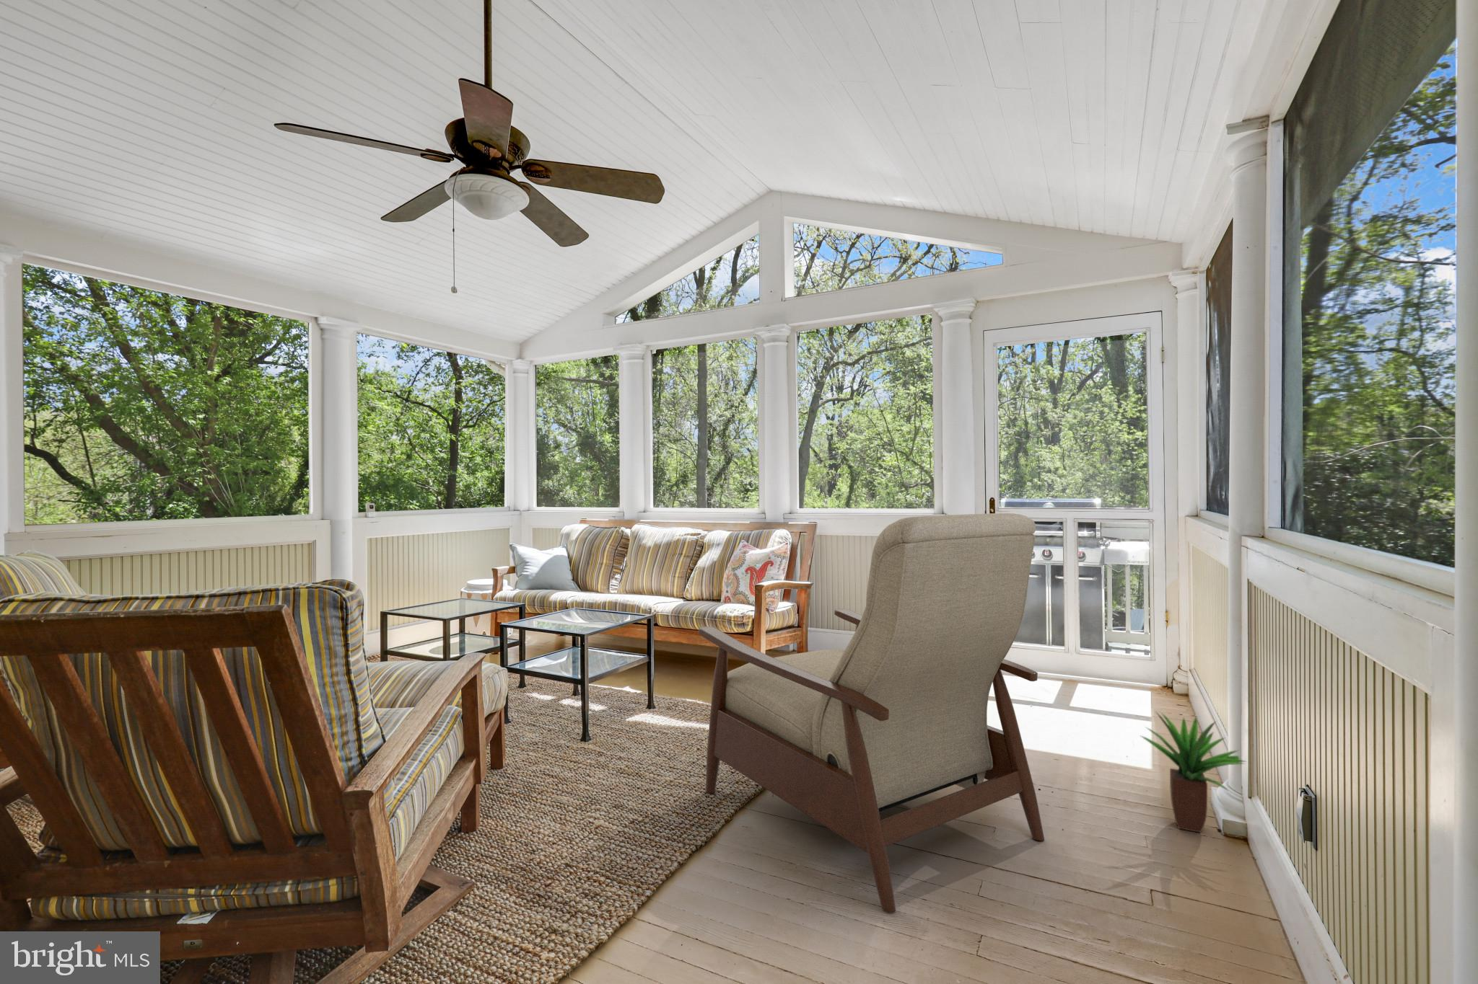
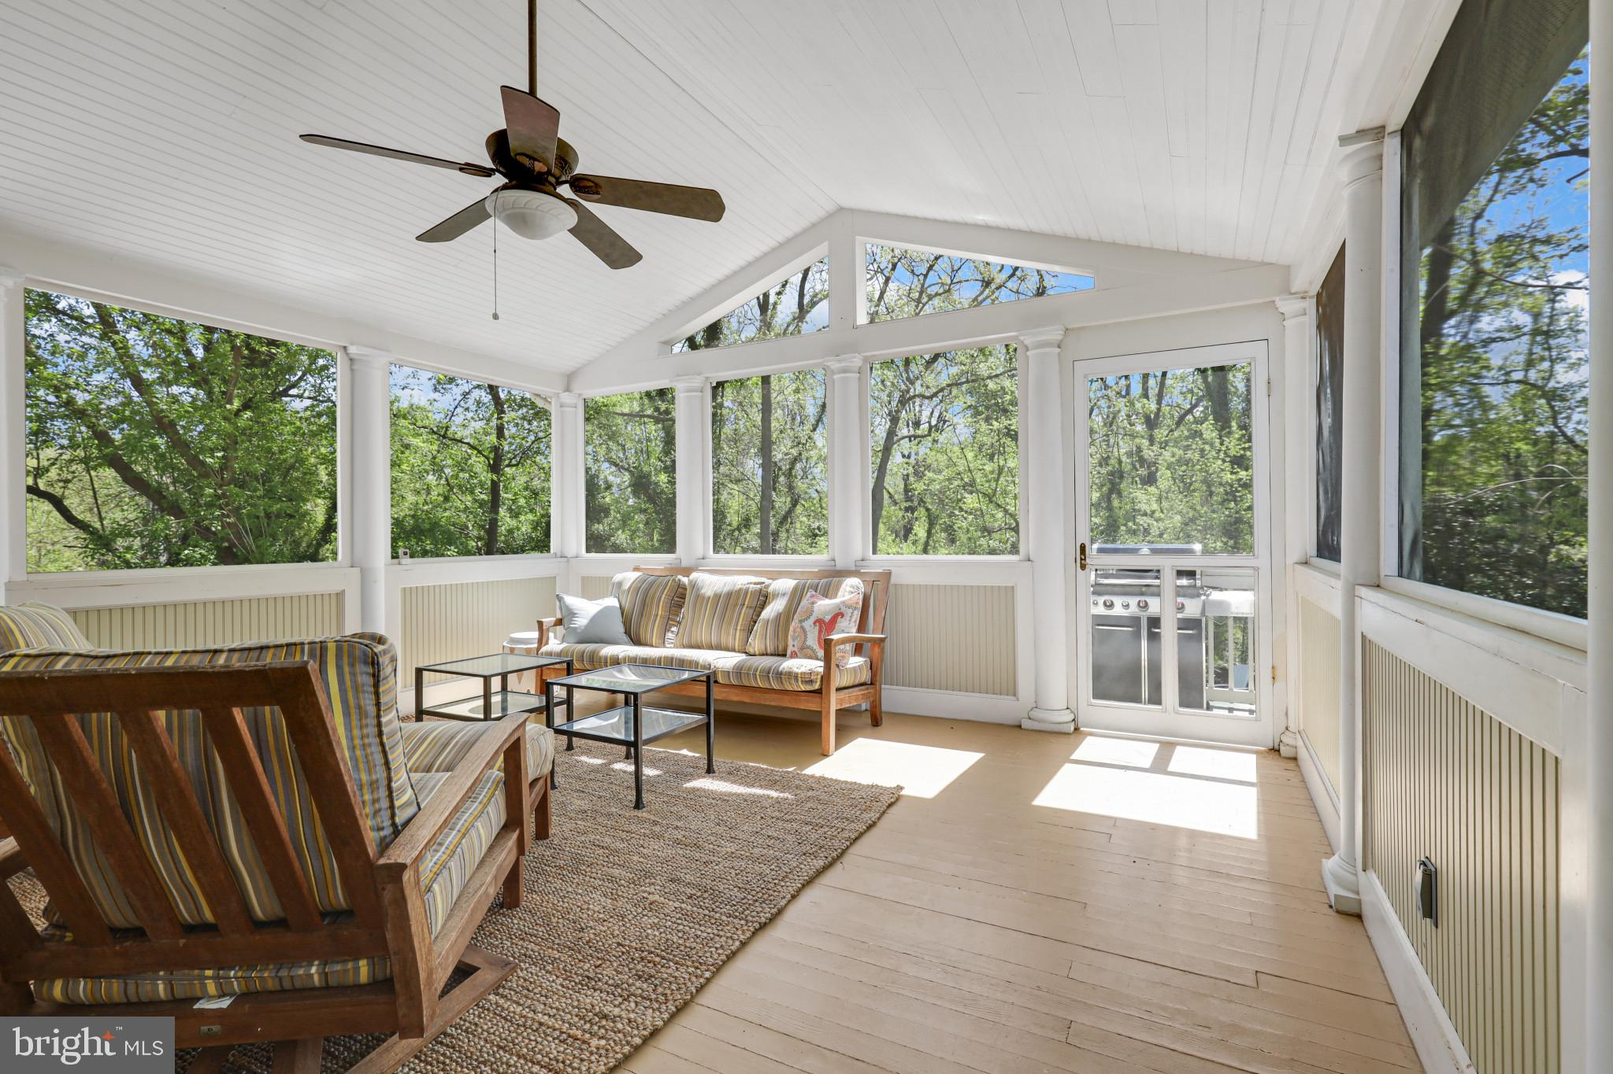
- chair (860, 662)
- potted plant (1197, 771)
